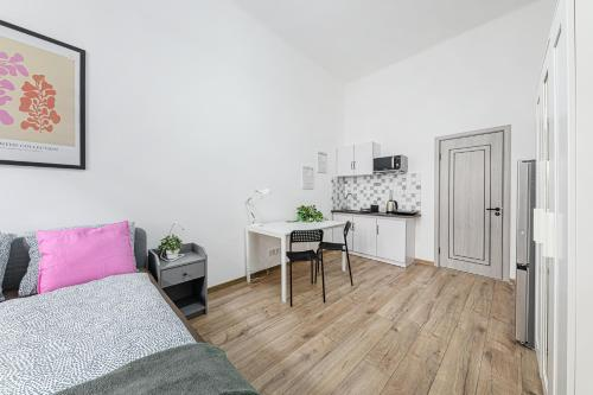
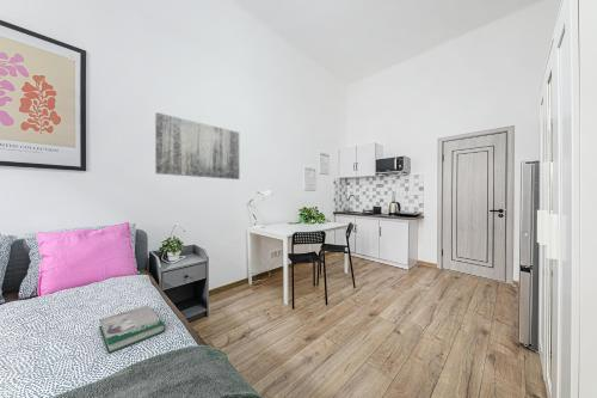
+ book (131, 325)
+ wall art (202, 149)
